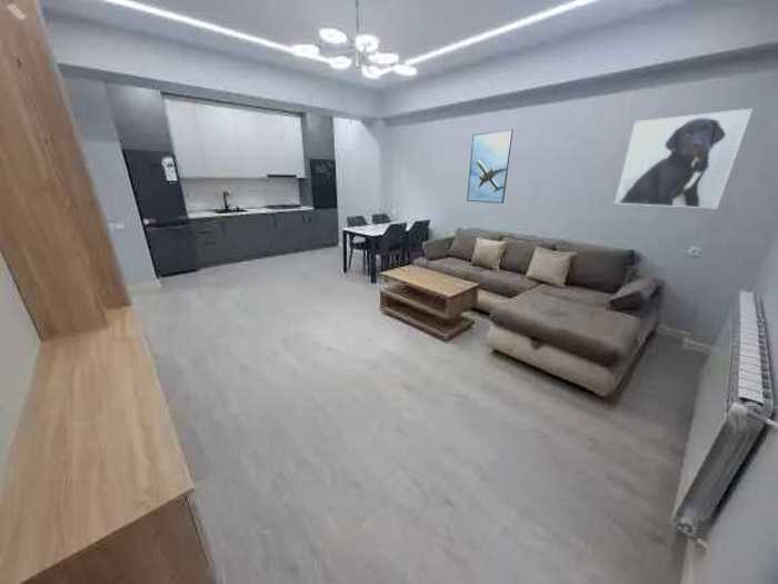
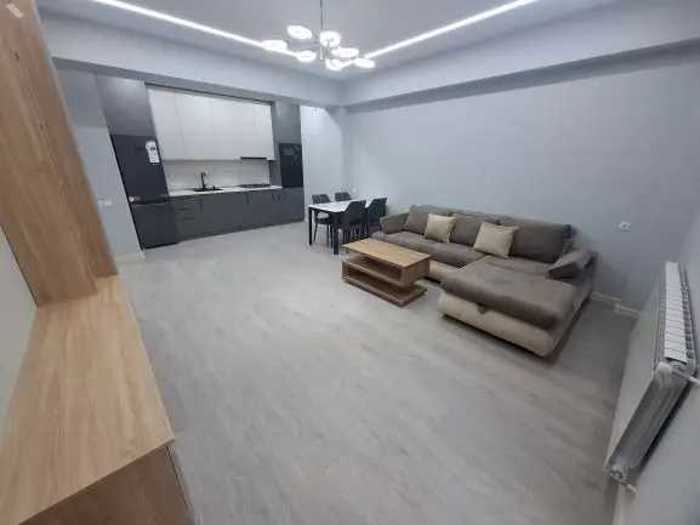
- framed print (488, 168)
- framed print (674, 162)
